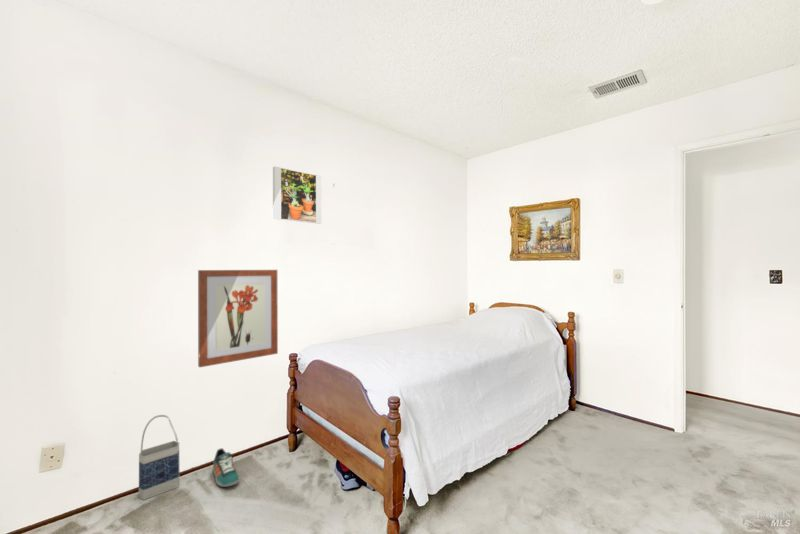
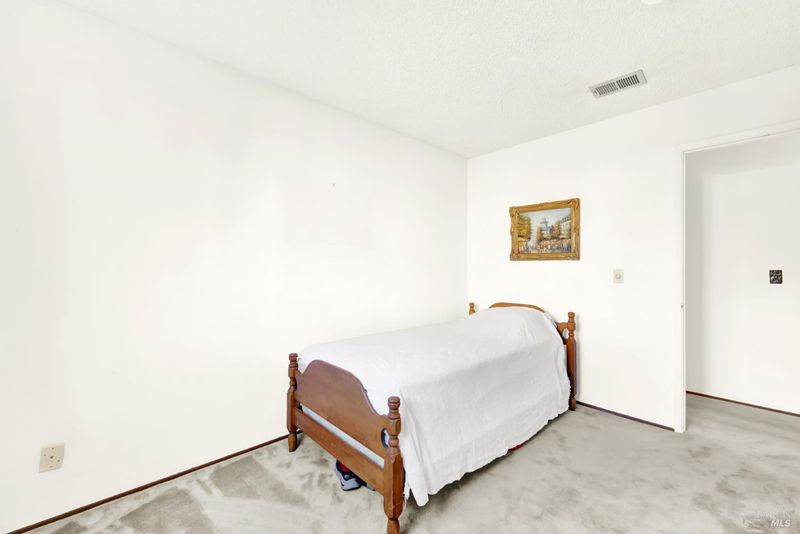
- wall art (240, 314)
- bag (159, 452)
- sneaker (224, 466)
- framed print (298, 196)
